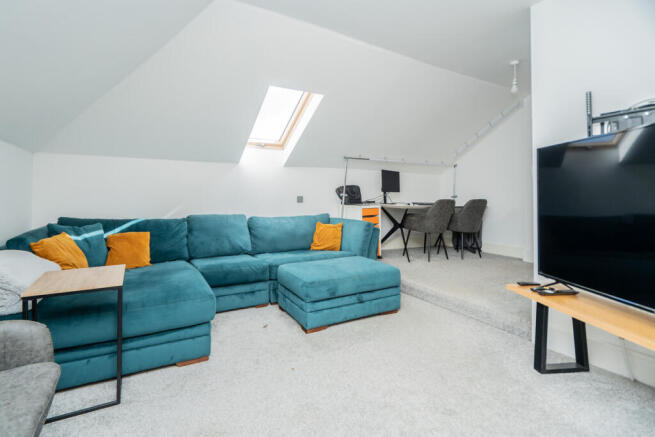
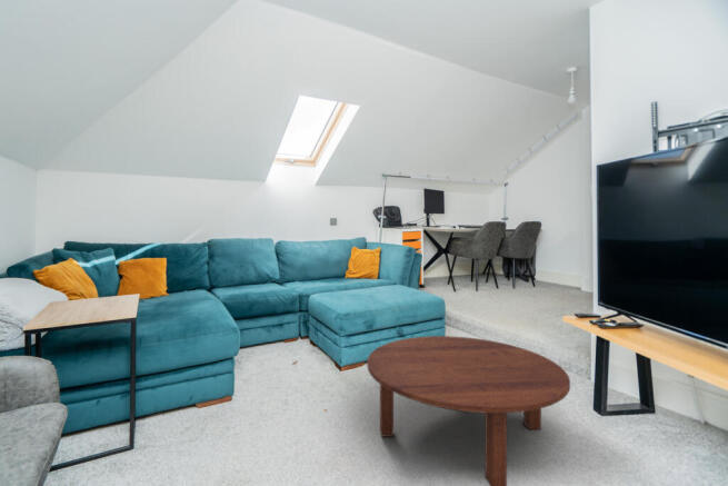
+ coffee table (460, 395)
